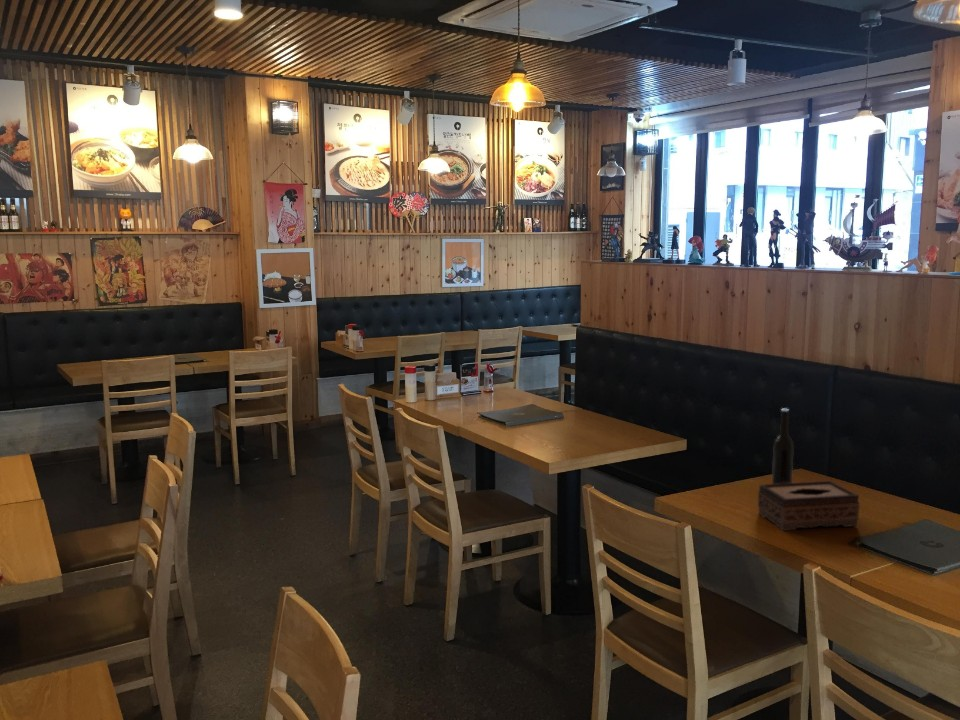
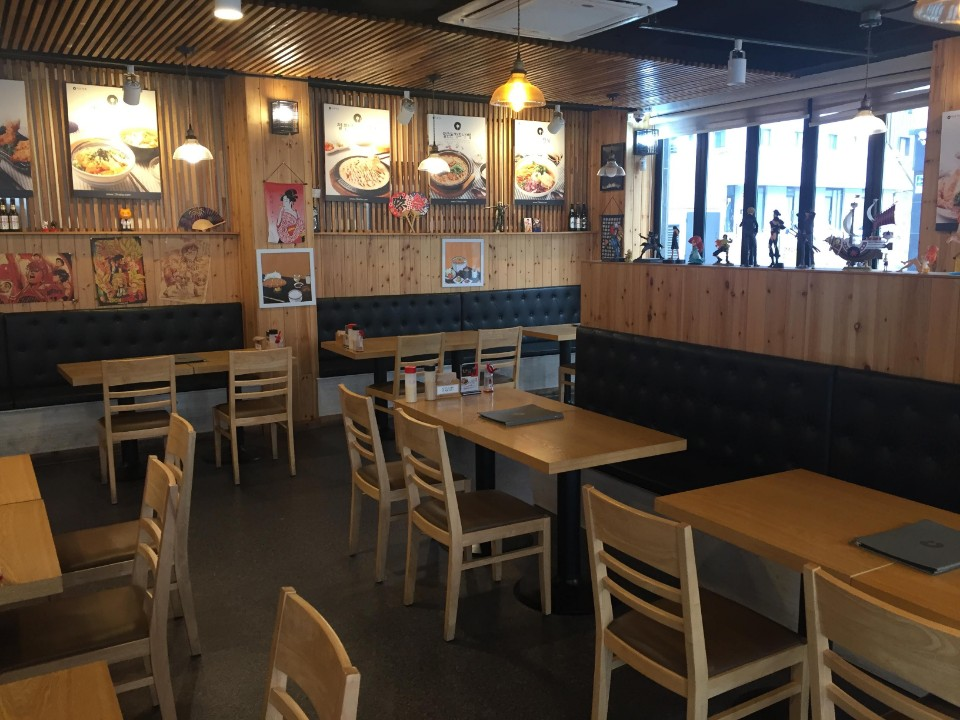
- tissue box (807, 504)
- bottle (783, 450)
